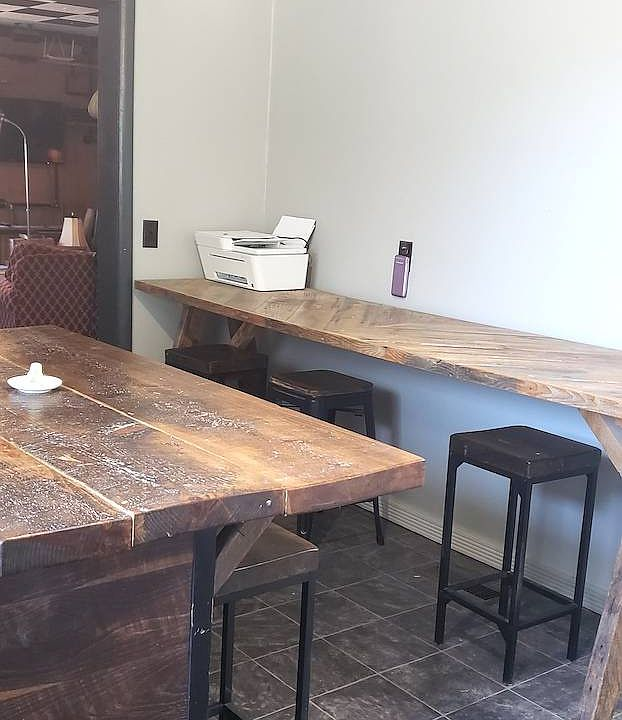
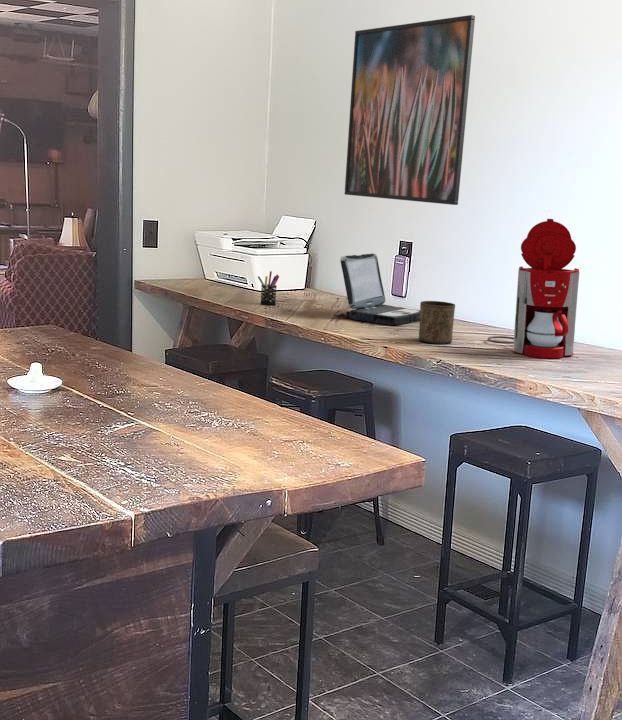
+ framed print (403, 113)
+ coffee maker (535, 283)
+ pen holder (267, 287)
+ cup (436, 322)
+ laptop (381, 288)
